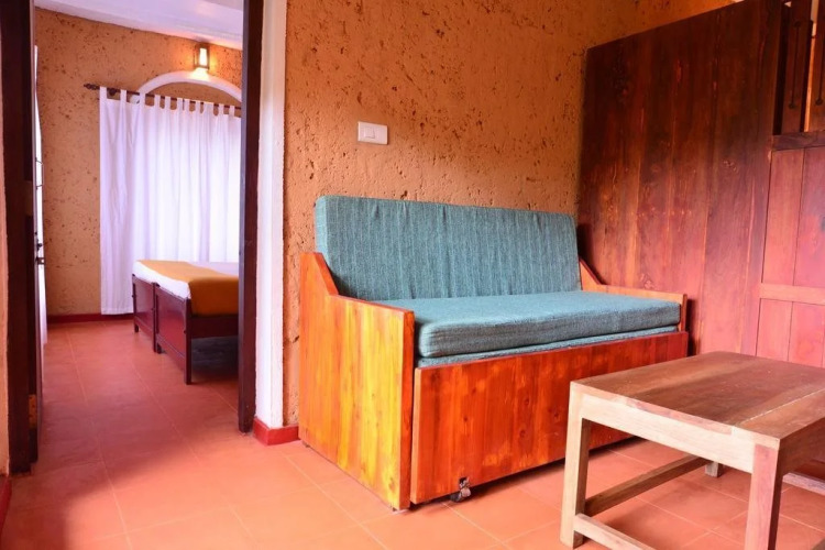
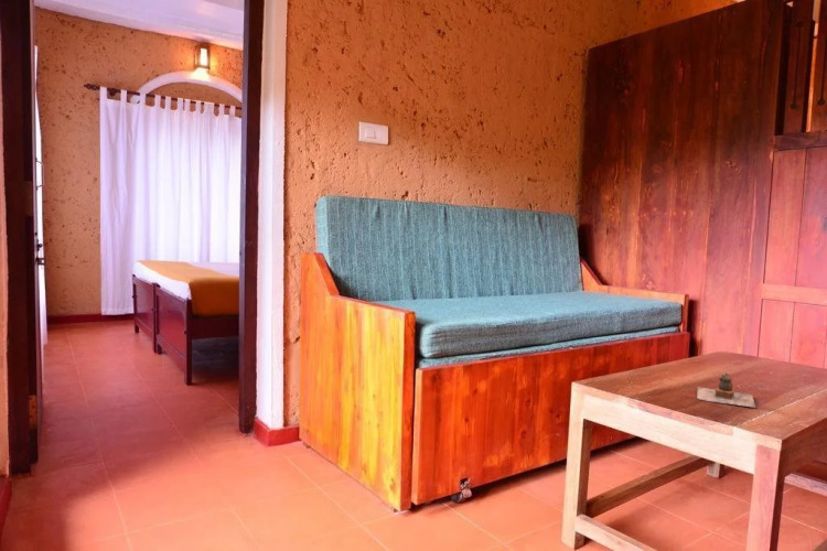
+ teapot (724, 385)
